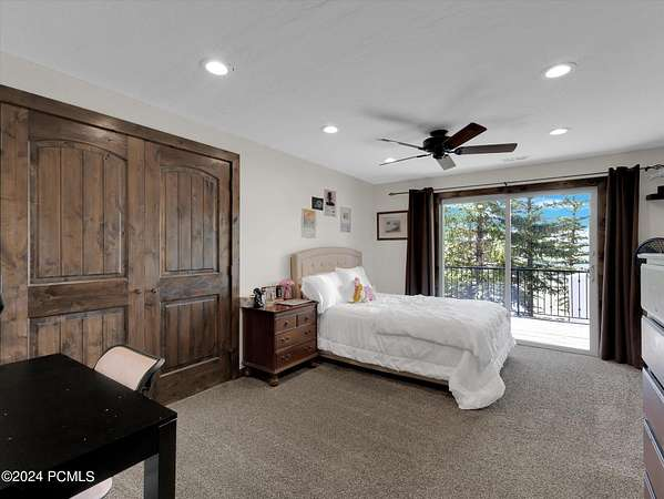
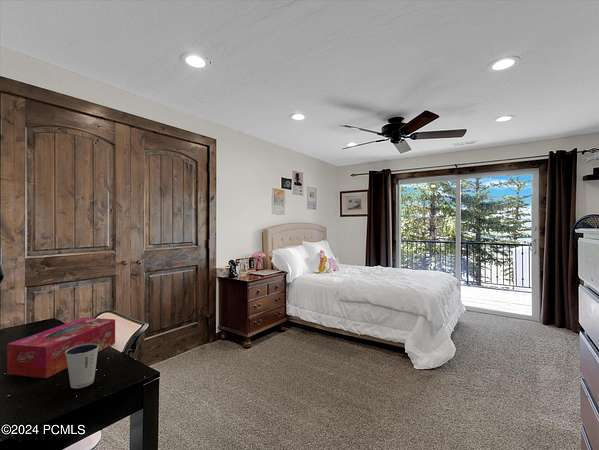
+ tissue box (67, 343)
+ dixie cup (82, 366)
